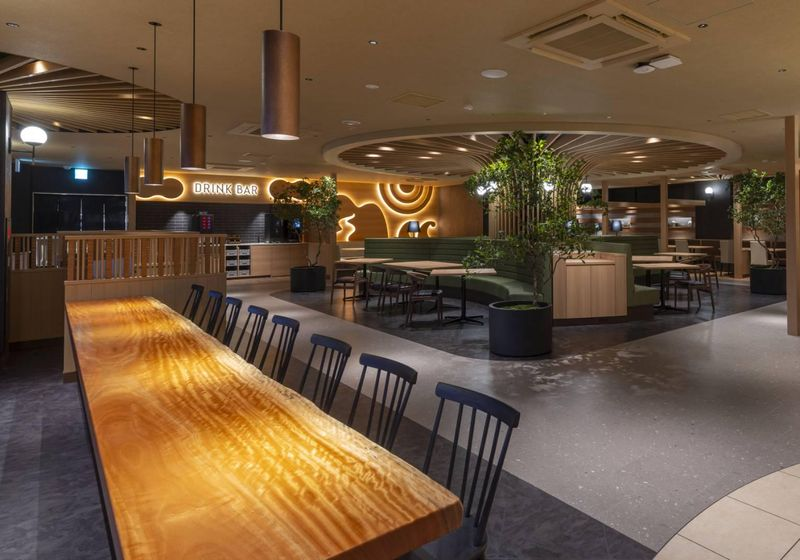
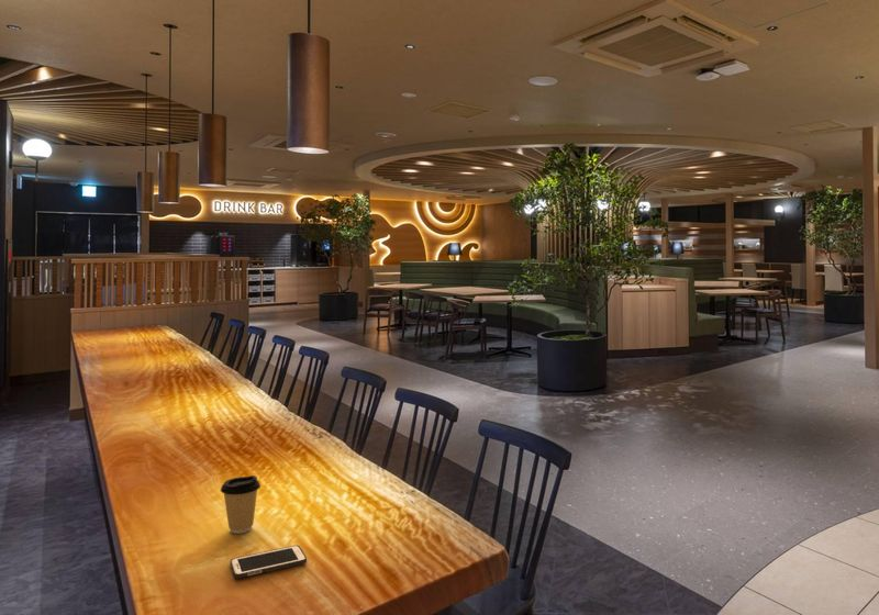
+ cell phone (268, 561)
+ coffee cup (241, 504)
